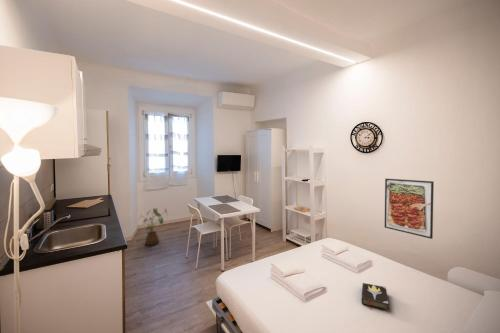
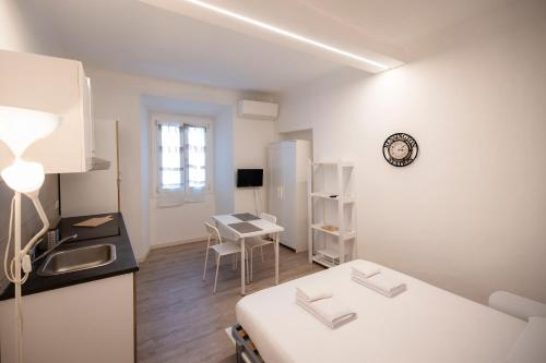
- house plant (153, 226)
- hardback book (374, 295)
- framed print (407, 206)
